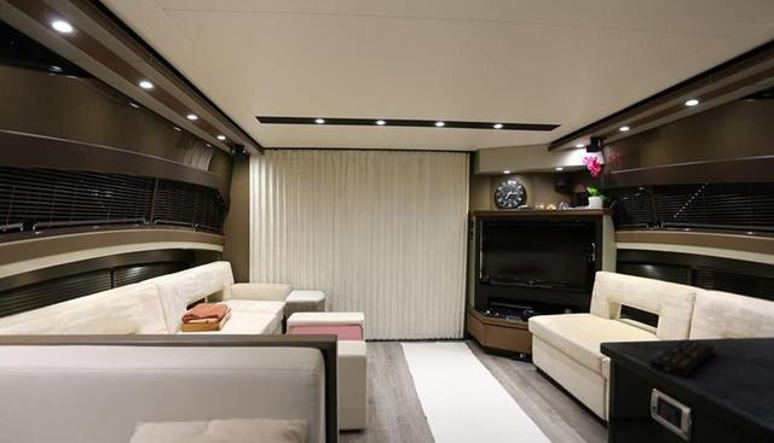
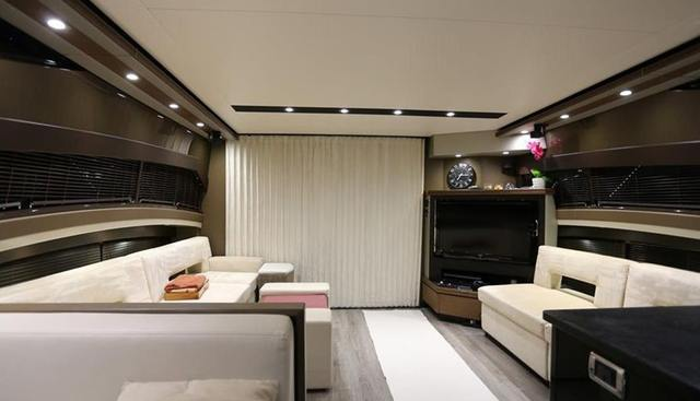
- remote control (683, 355)
